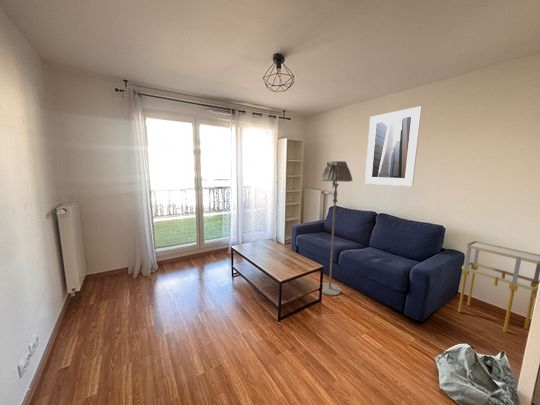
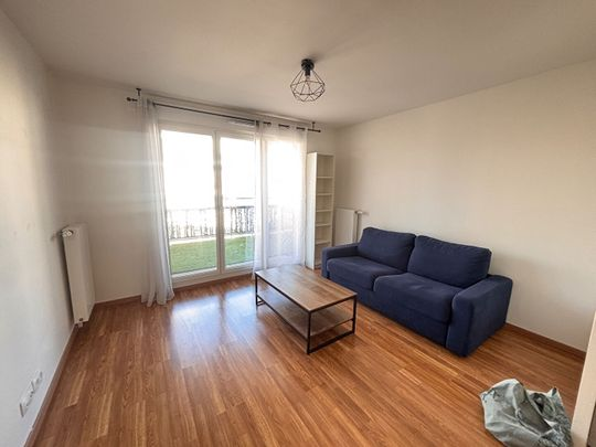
- floor lamp (333, 228)
- shelving unit (496, 285)
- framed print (390, 149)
